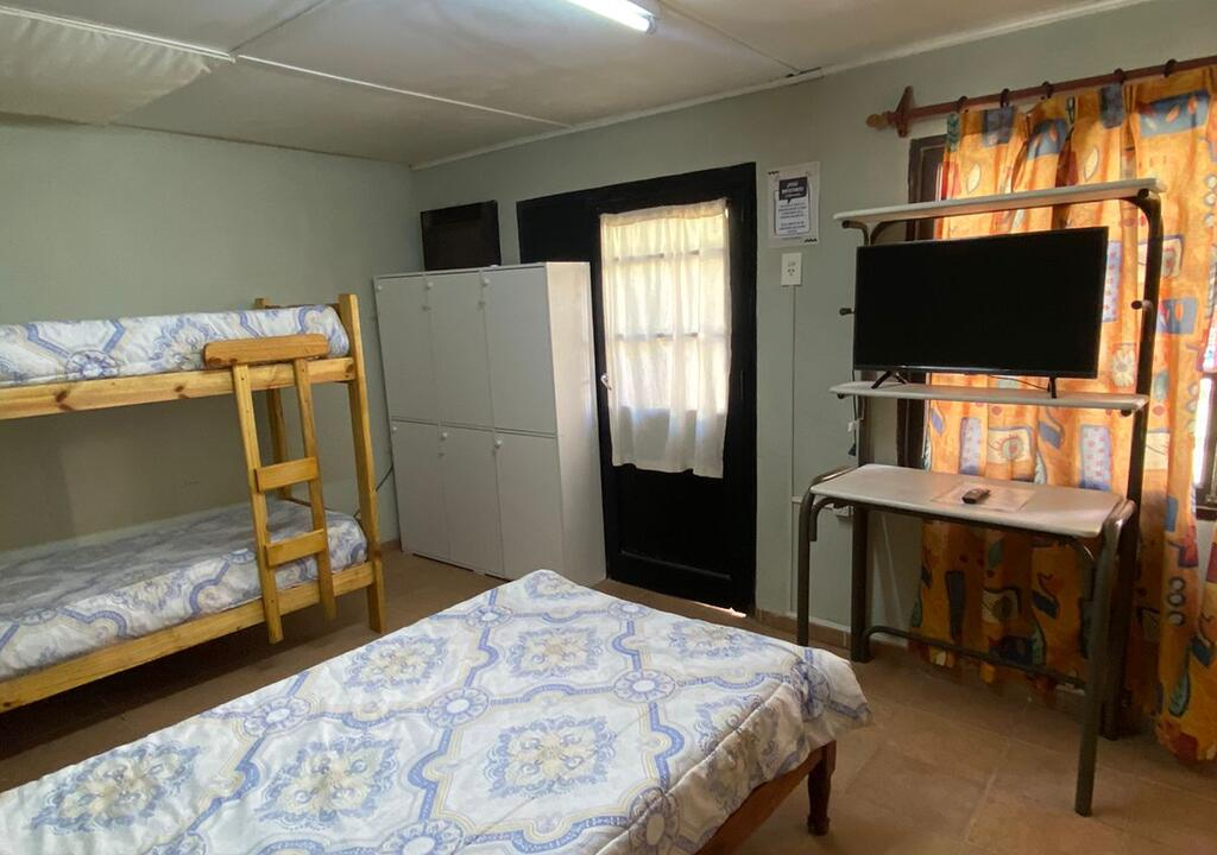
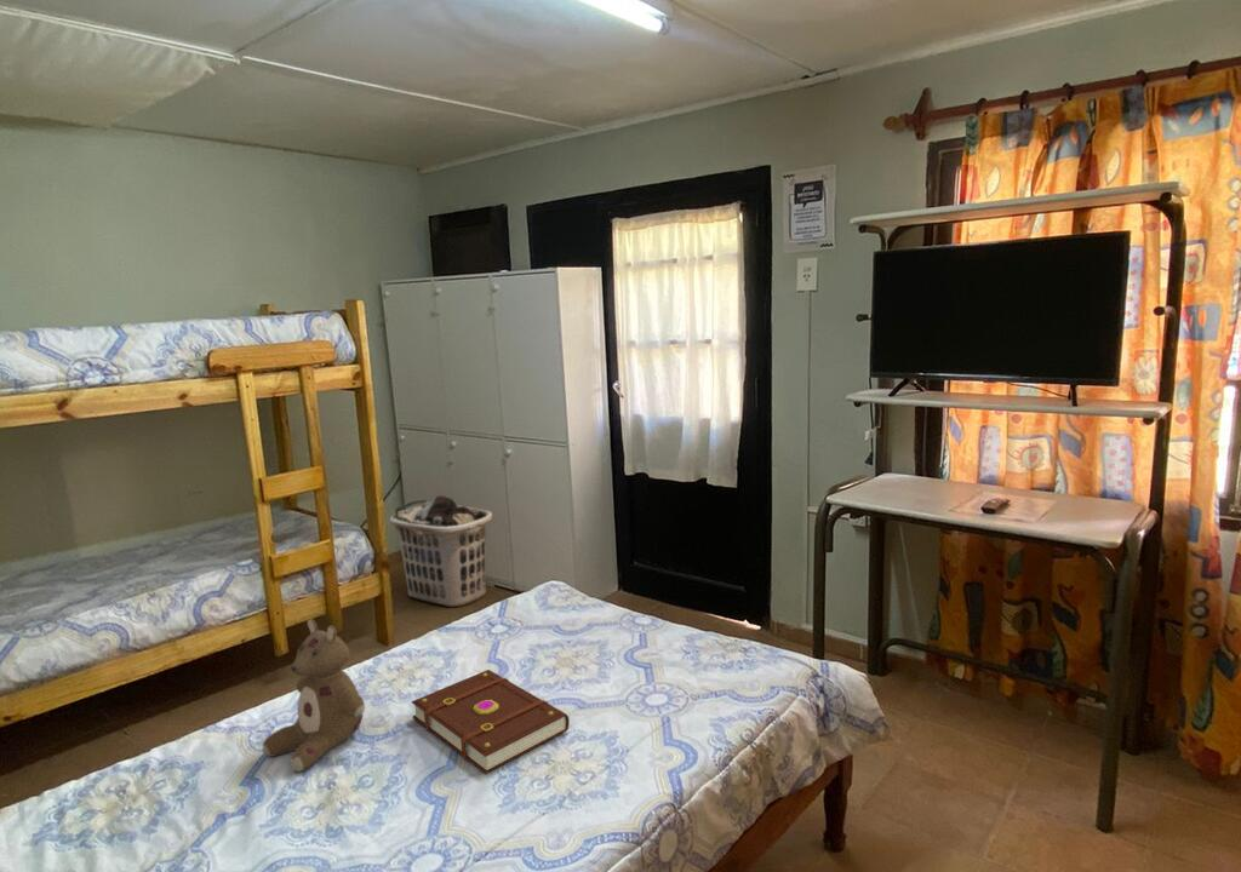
+ clothes hamper (442, 546)
+ stuffed bear (310, 688)
+ book (488, 713)
